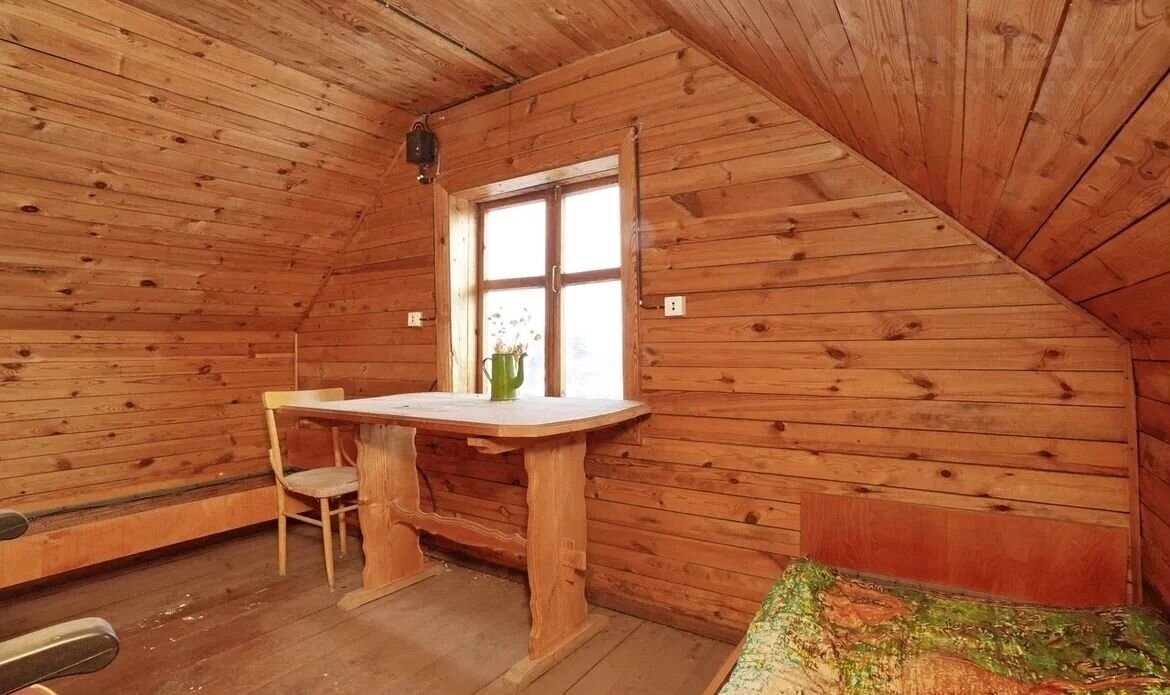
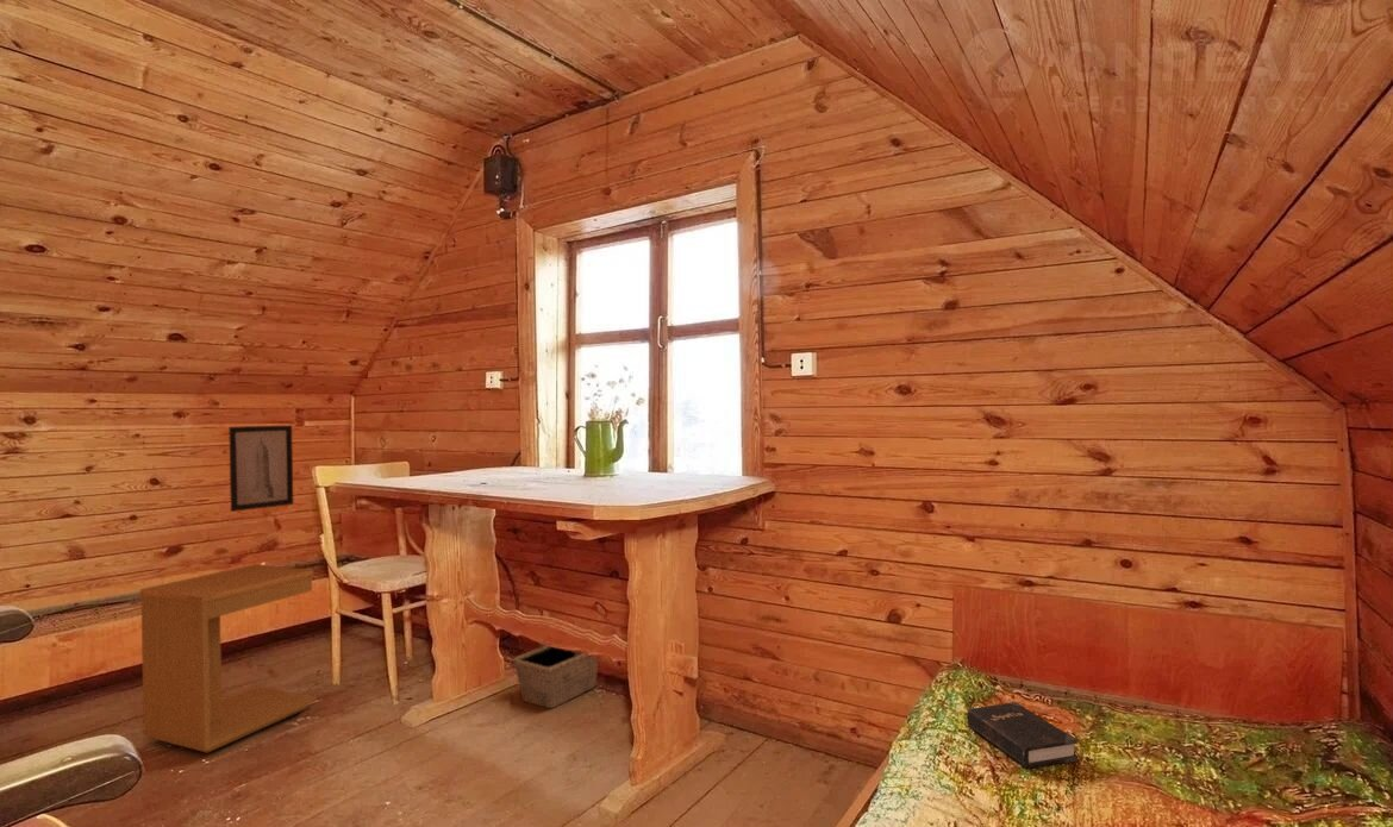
+ hardback book (1019, 733)
+ side table (220, 652)
+ wall art (262, 466)
+ basket (557, 657)
